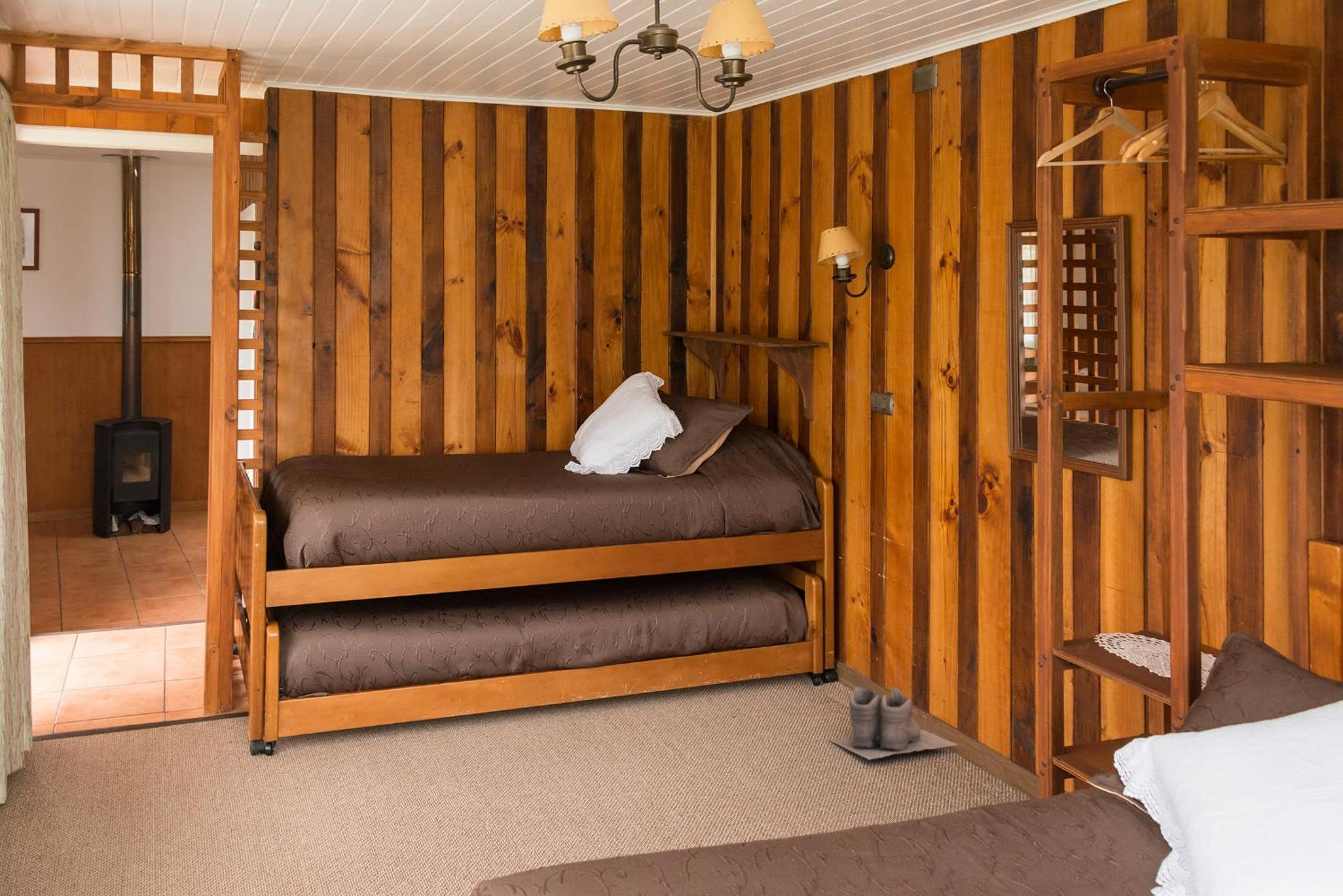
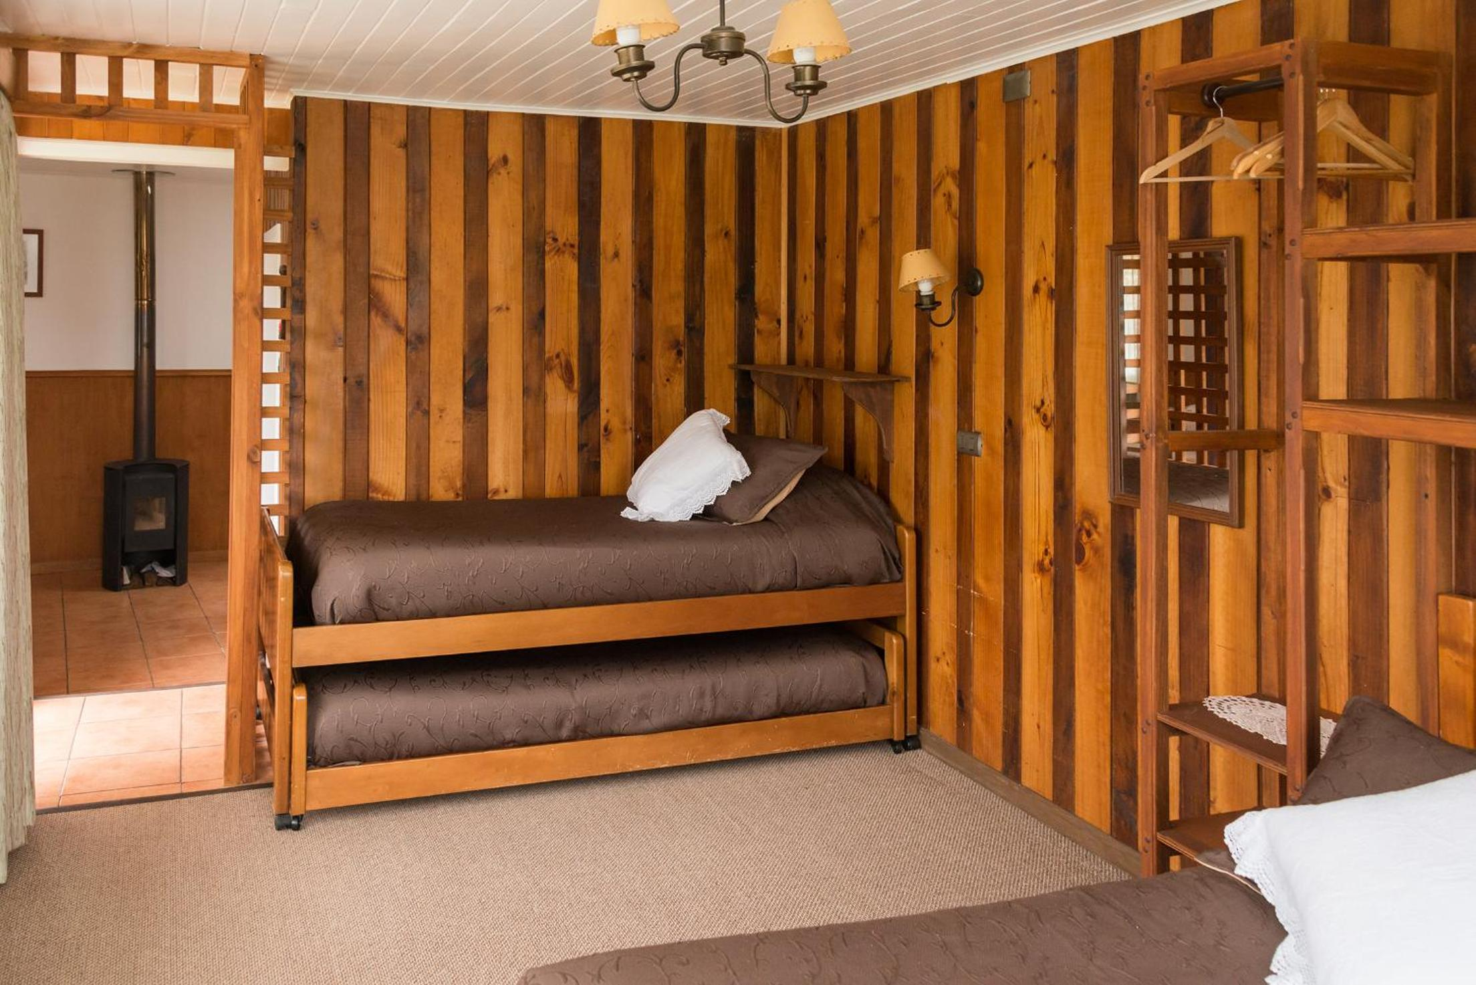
- boots (888, 714)
